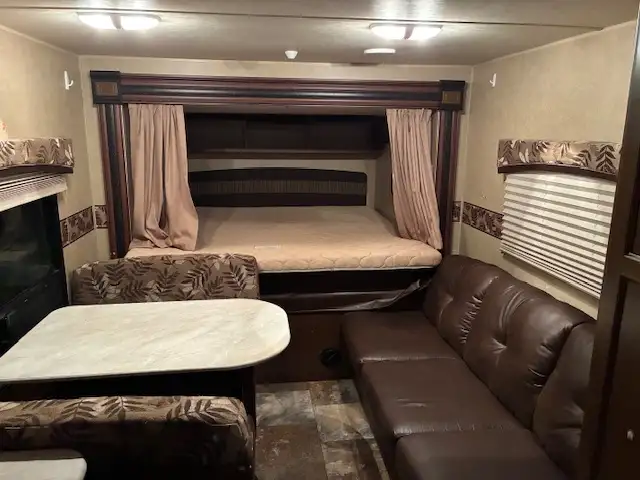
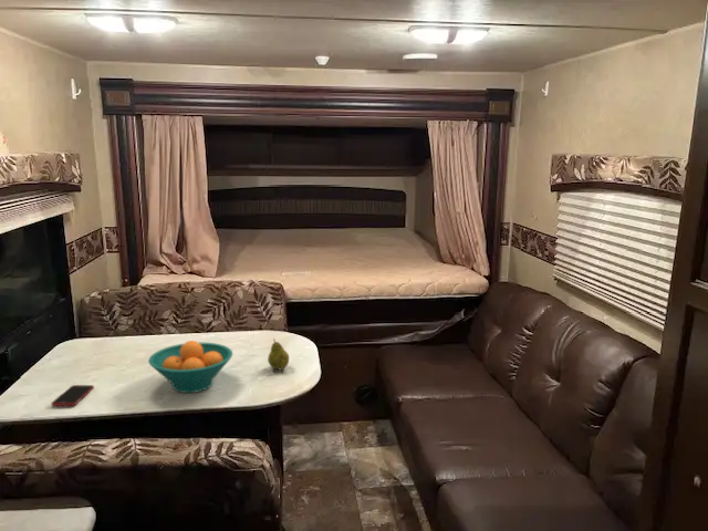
+ fruit (279, 353)
+ cell phone (73, 395)
+ fruit bowl (191, 363)
